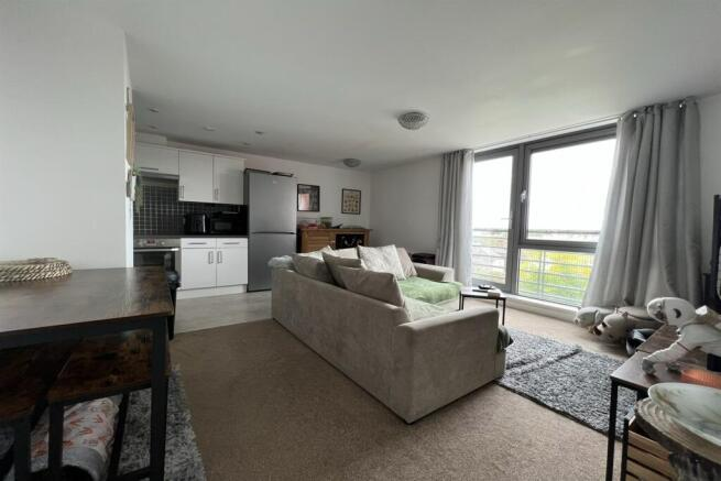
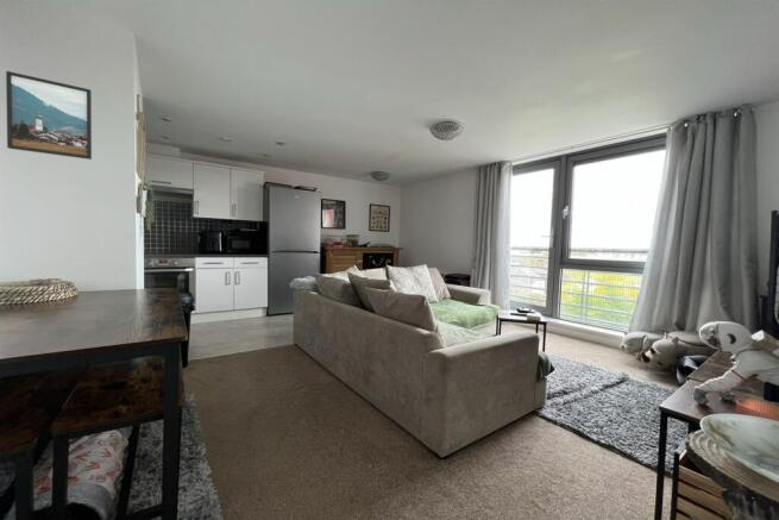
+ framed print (51, 118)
